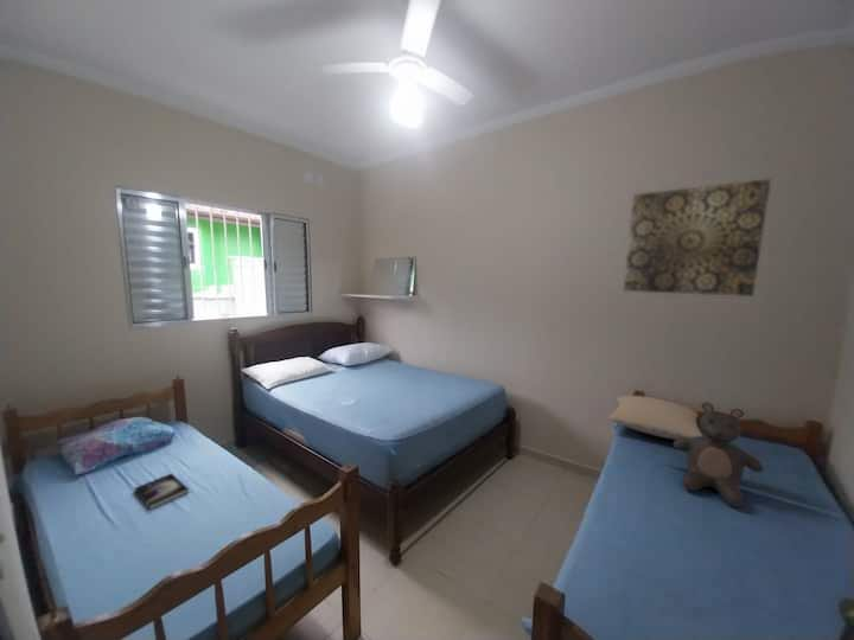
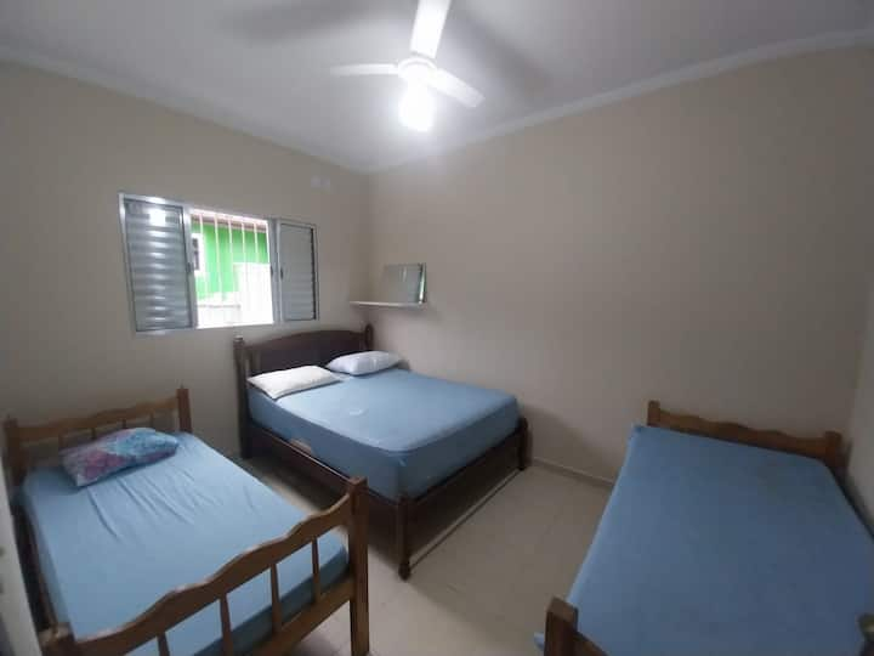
- teddy bear (716, 448)
- wall art (688, 242)
- book (161, 489)
- pillow (654, 416)
